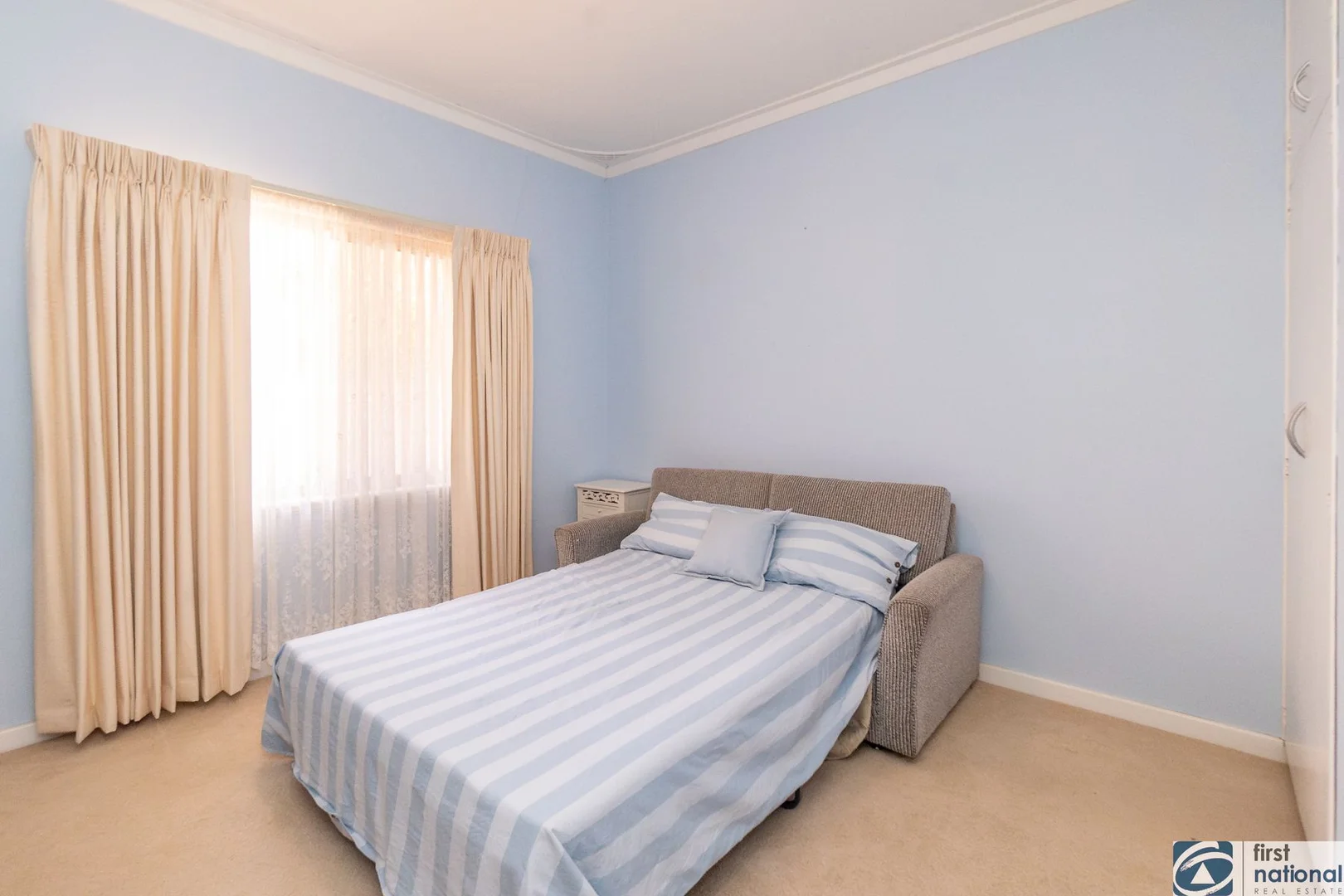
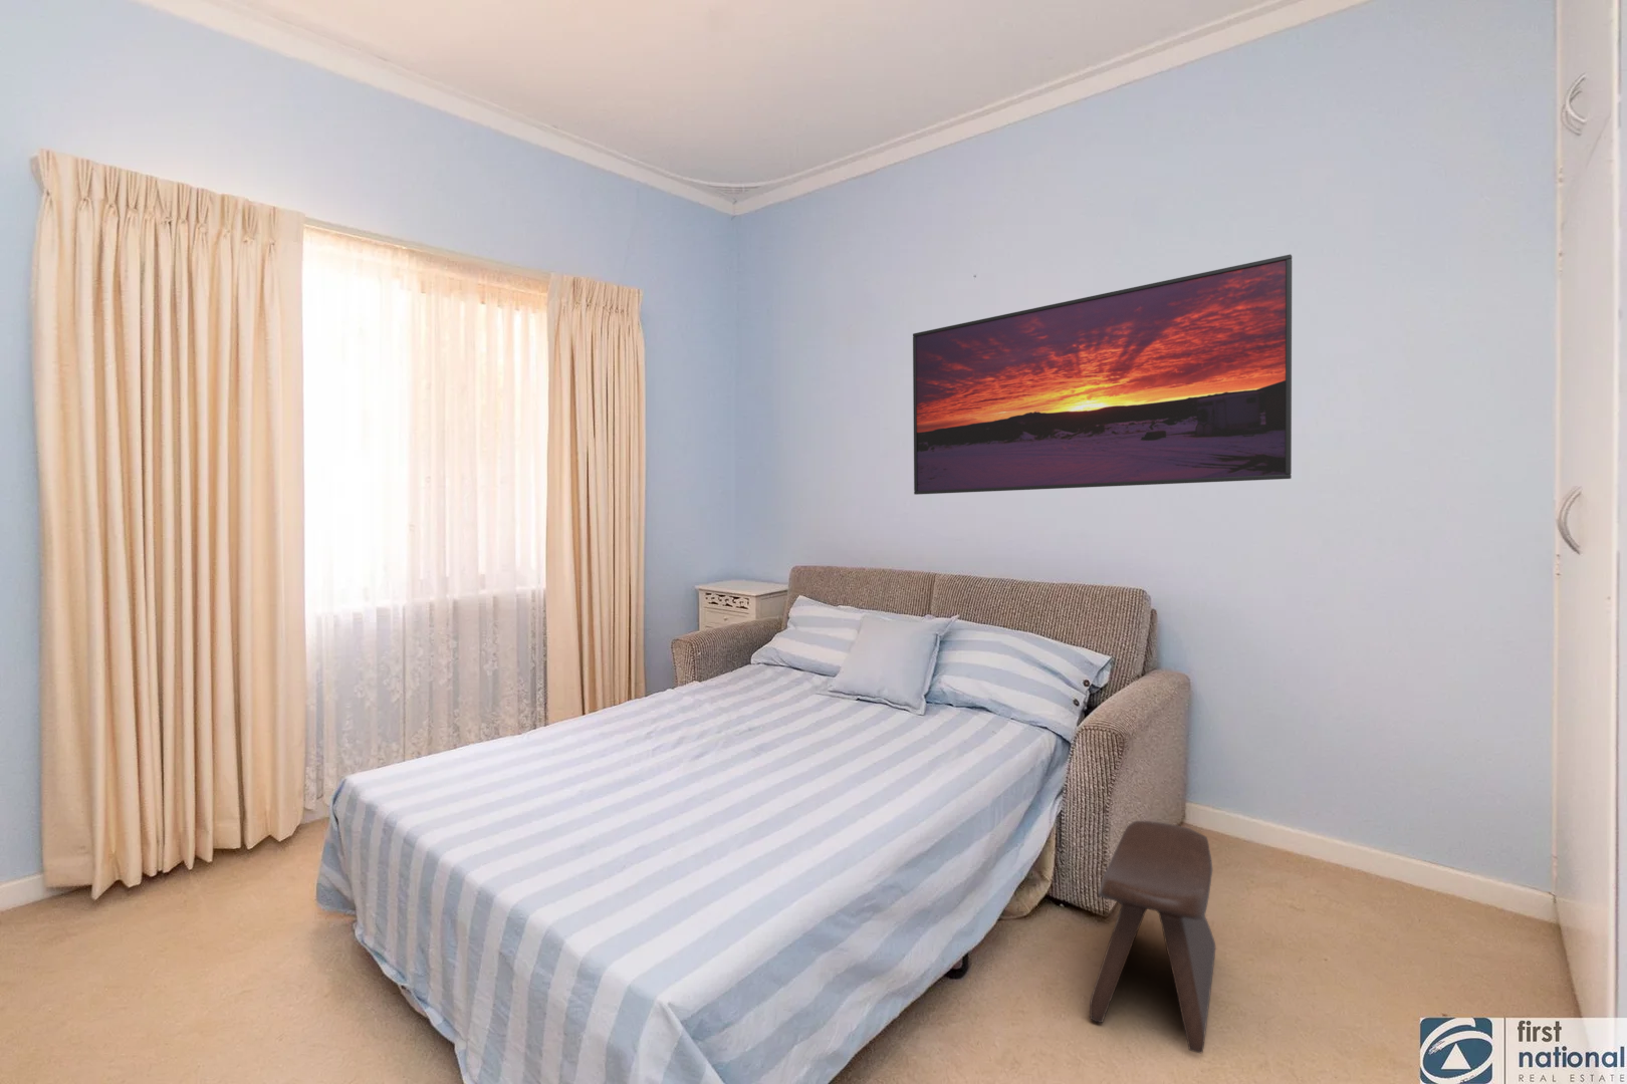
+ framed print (1071, 394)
+ stool (1160, 918)
